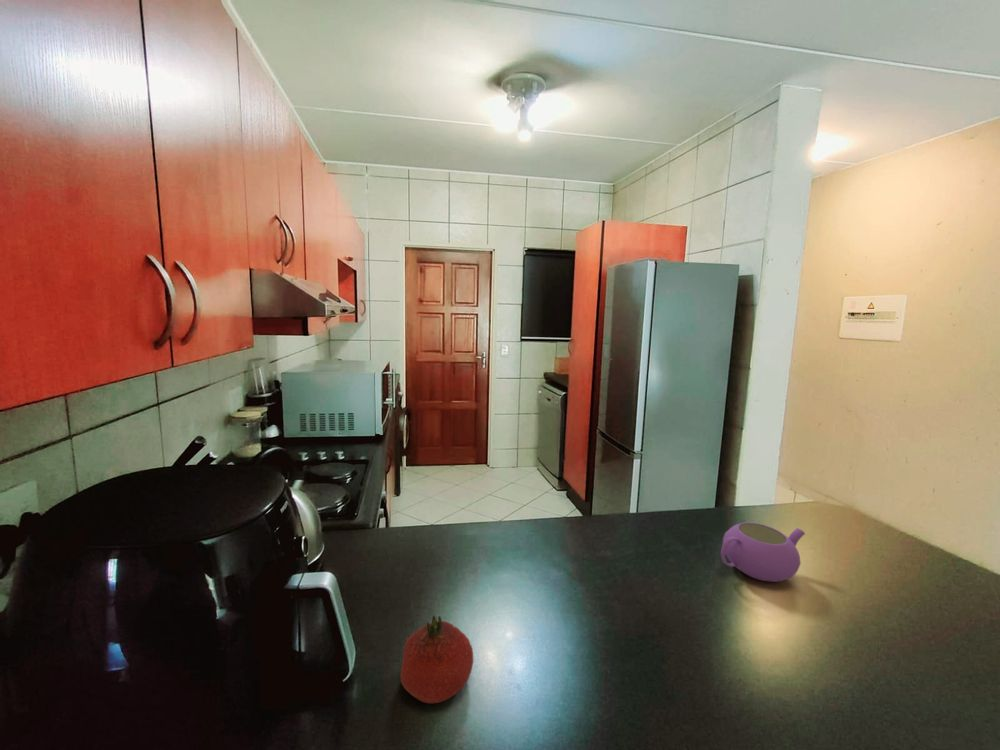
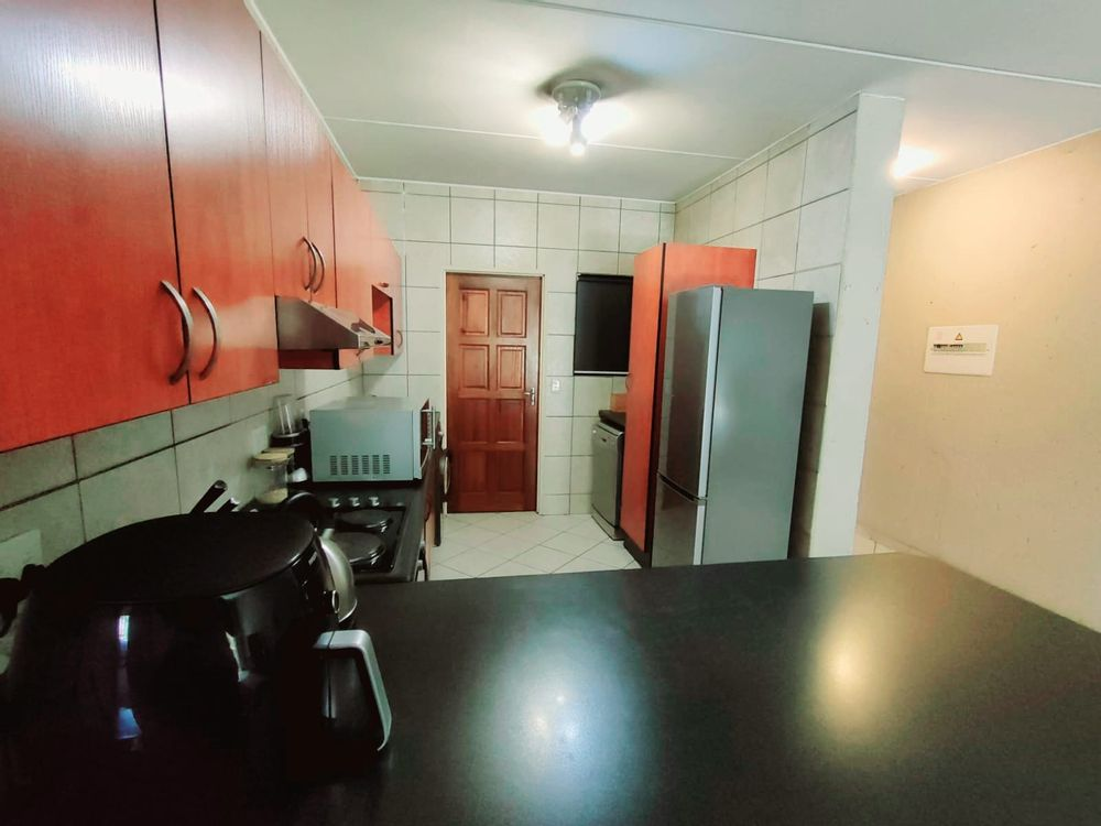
- fruit (436, 649)
- teapot (762, 551)
